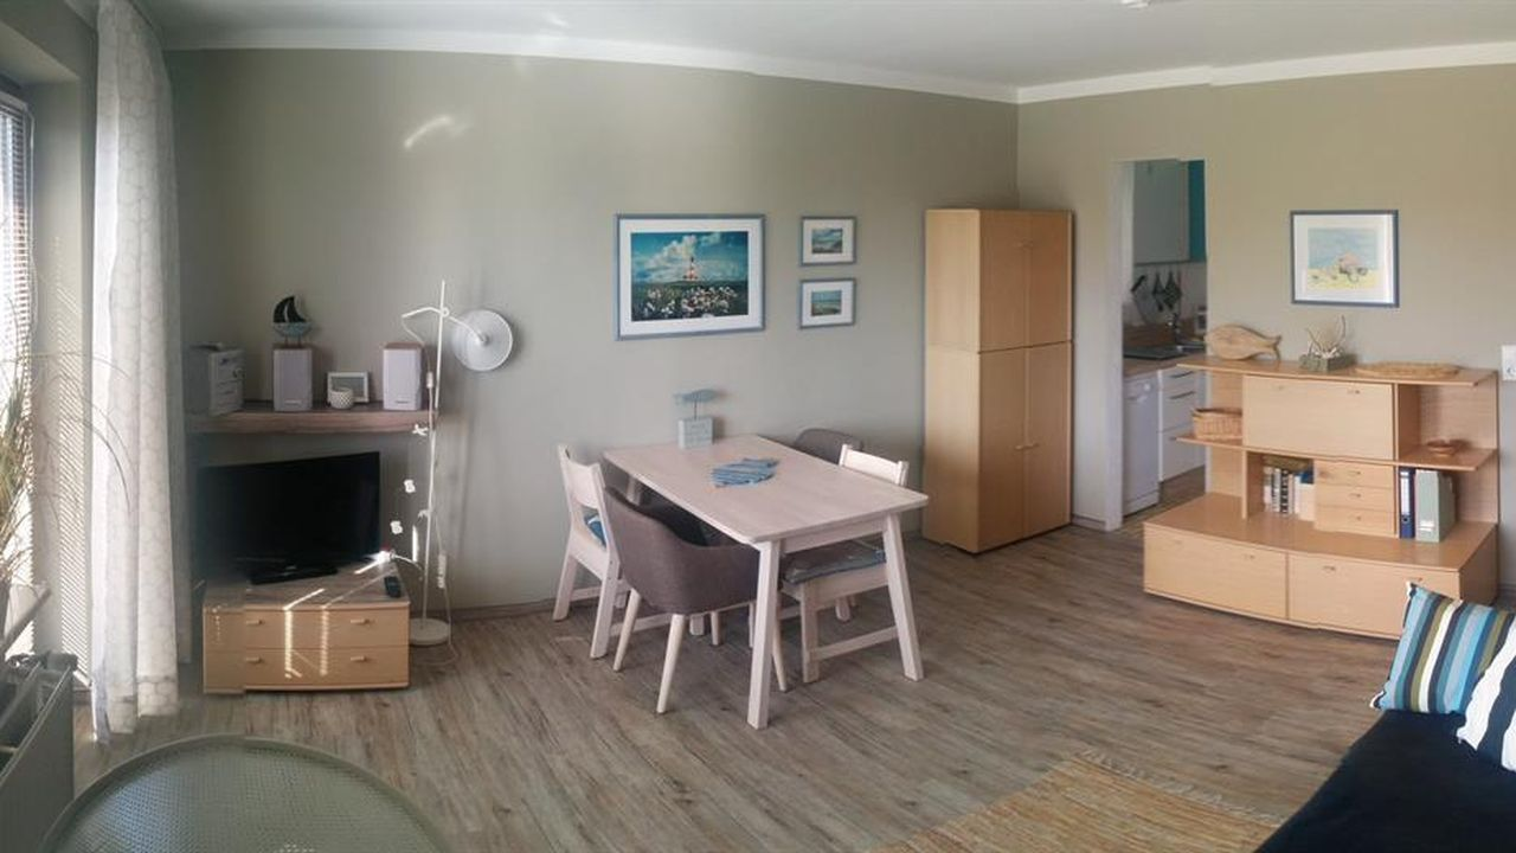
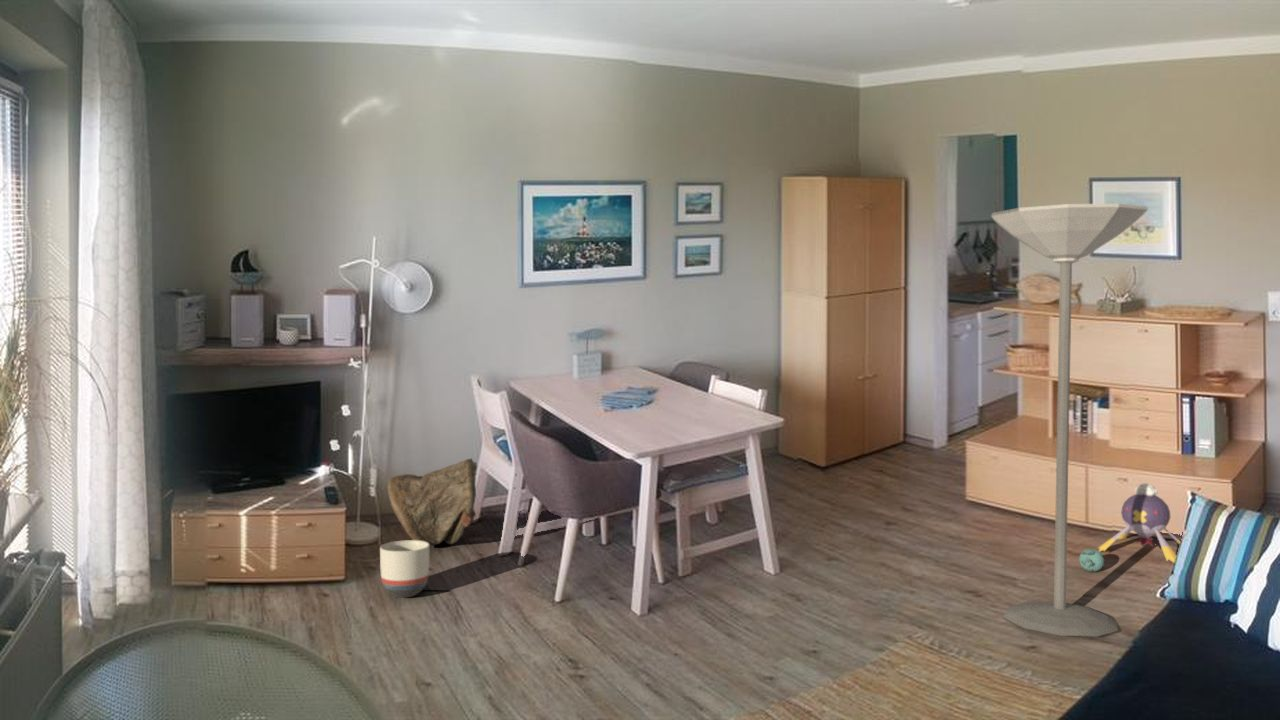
+ planter (405, 570)
+ plush toy (1145, 517)
+ bag (434, 501)
+ ball (1091, 560)
+ floor lamp (1063, 417)
